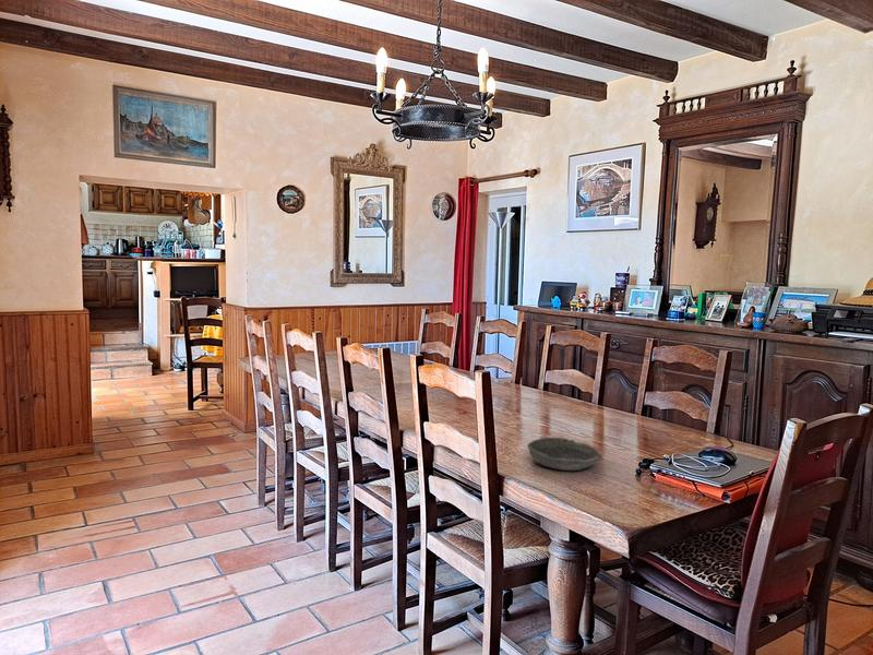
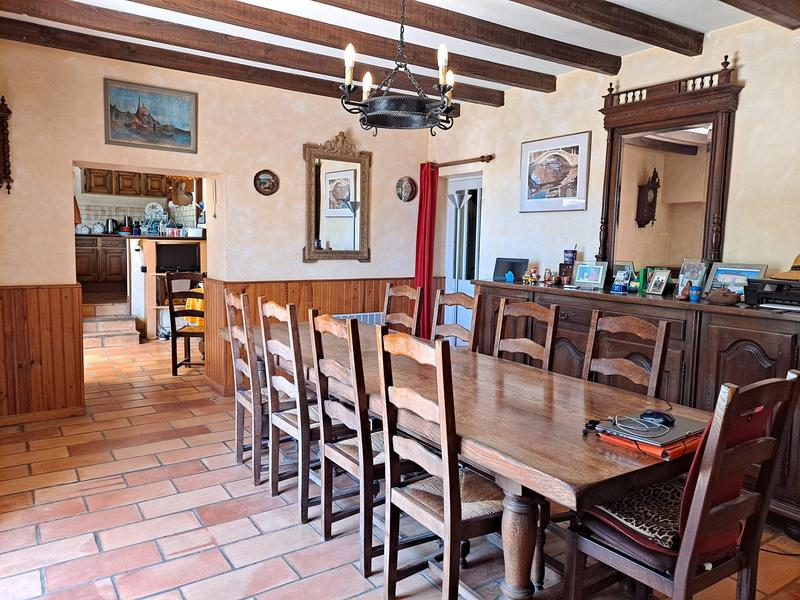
- bowl (563, 454)
